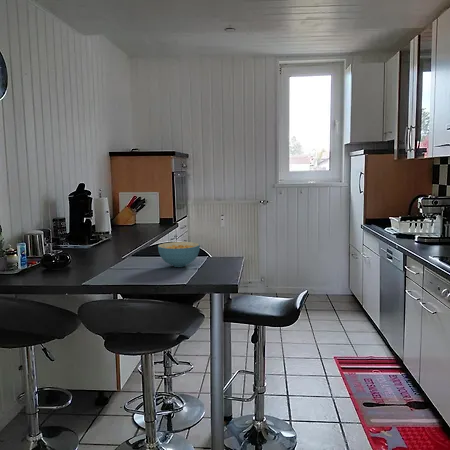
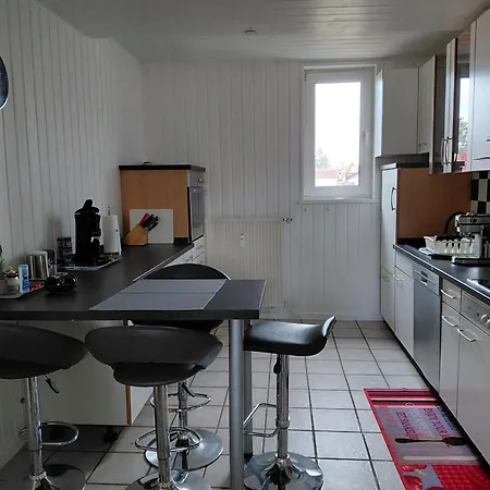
- cereal bowl (179, 255)
